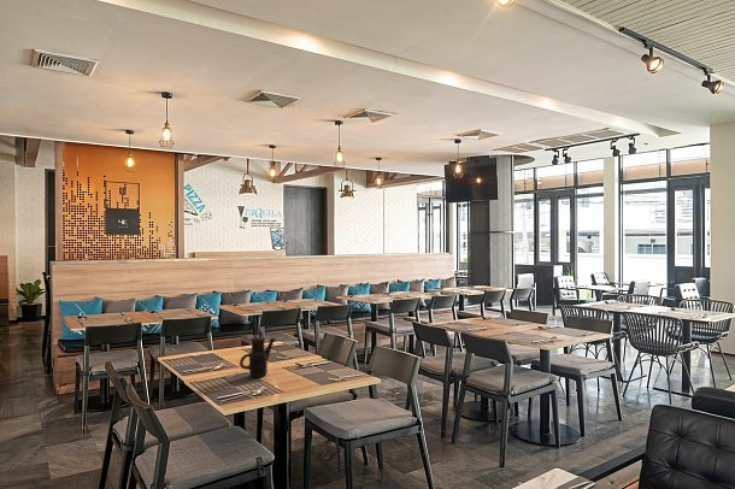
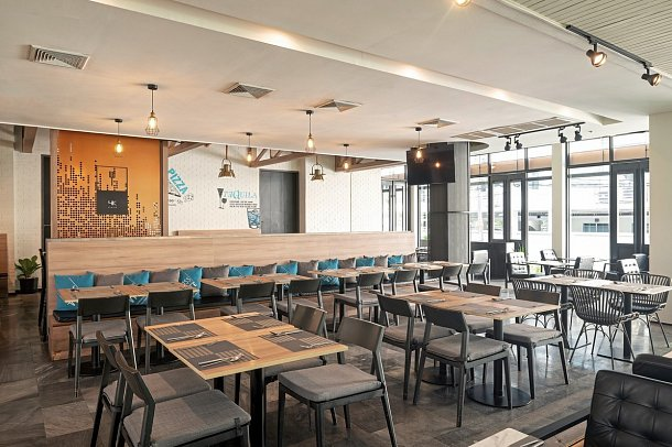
- teapot (258, 353)
